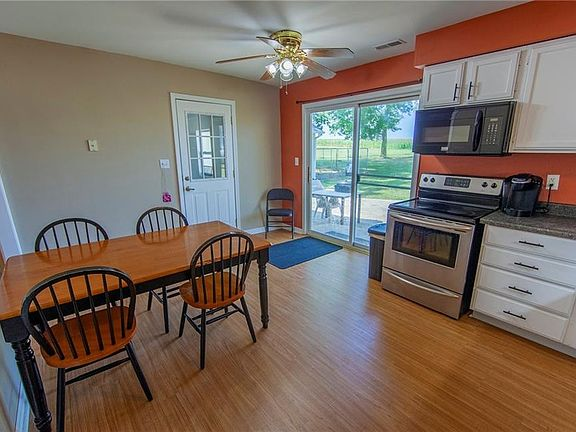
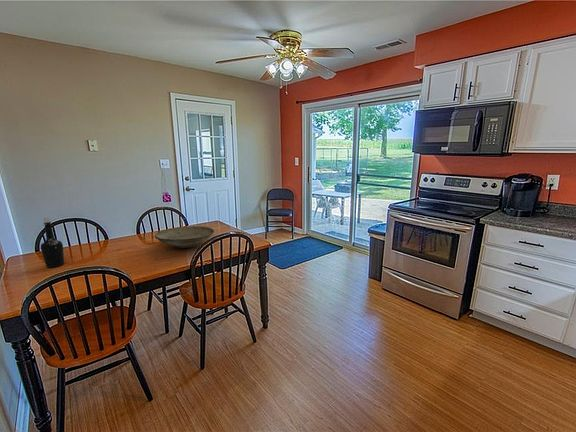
+ bottle (51, 241)
+ decorative bowl (185, 238)
